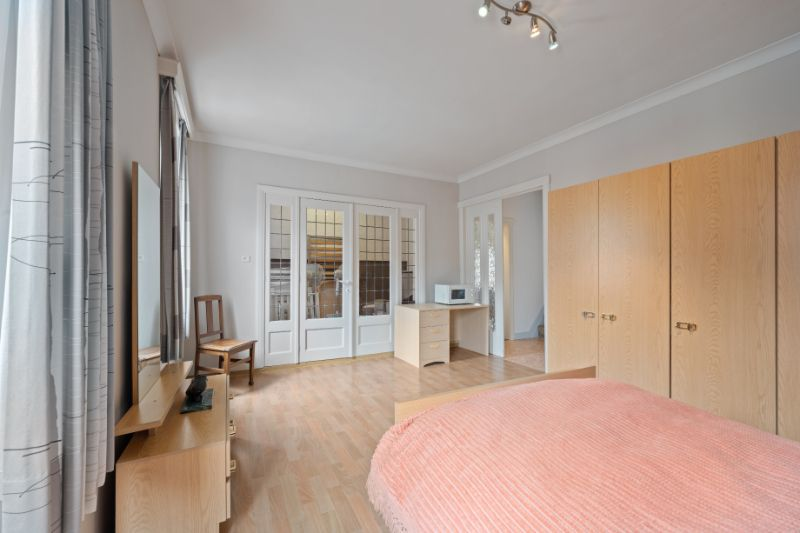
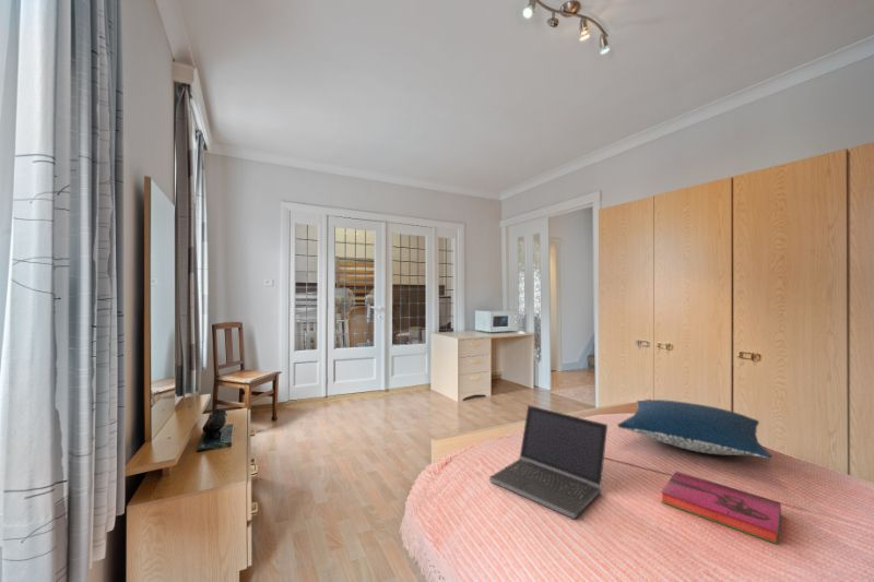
+ hardback book (719, 501)
+ laptop computer (547, 452)
+ pillow (689, 424)
